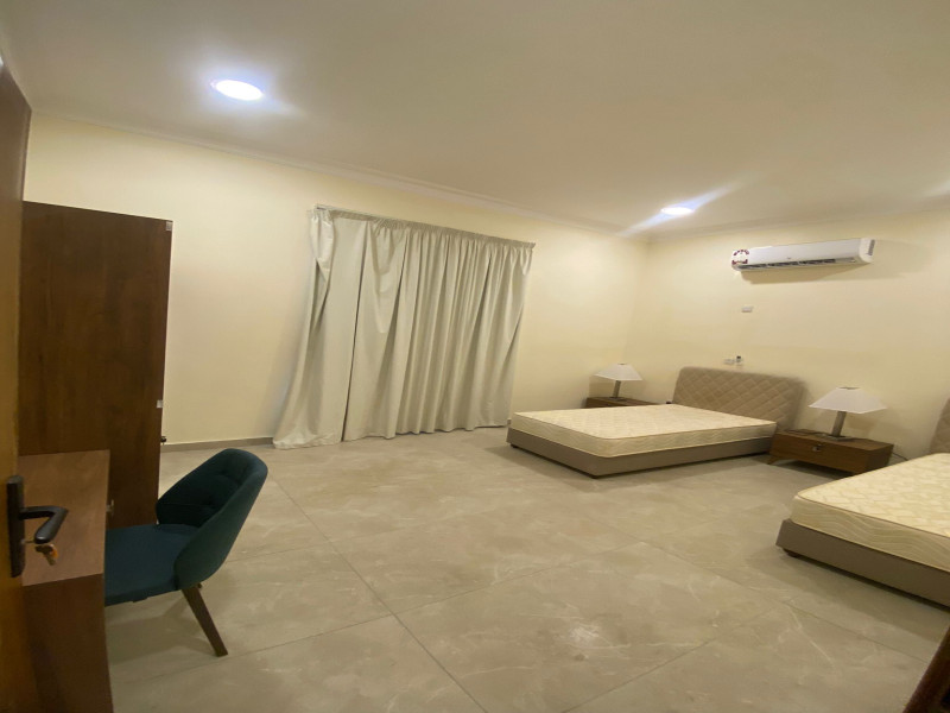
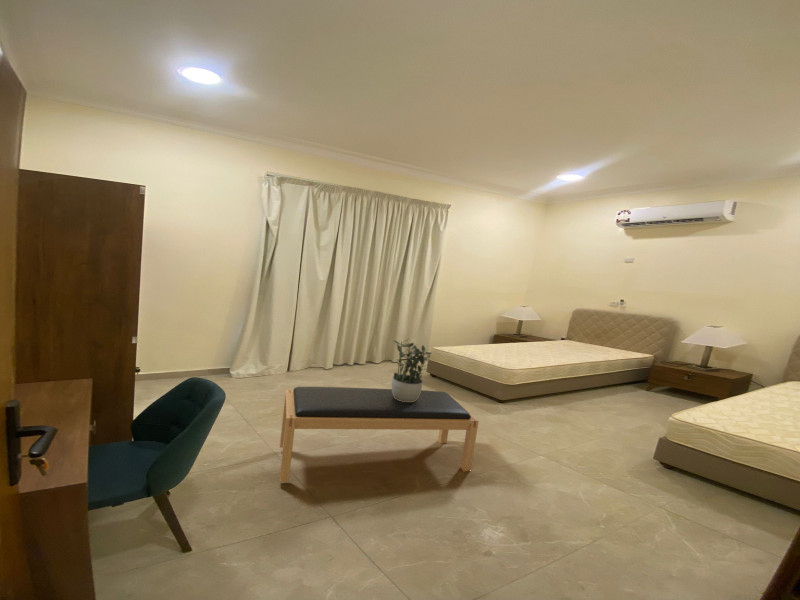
+ bench (377, 428)
+ potted plant (410, 368)
